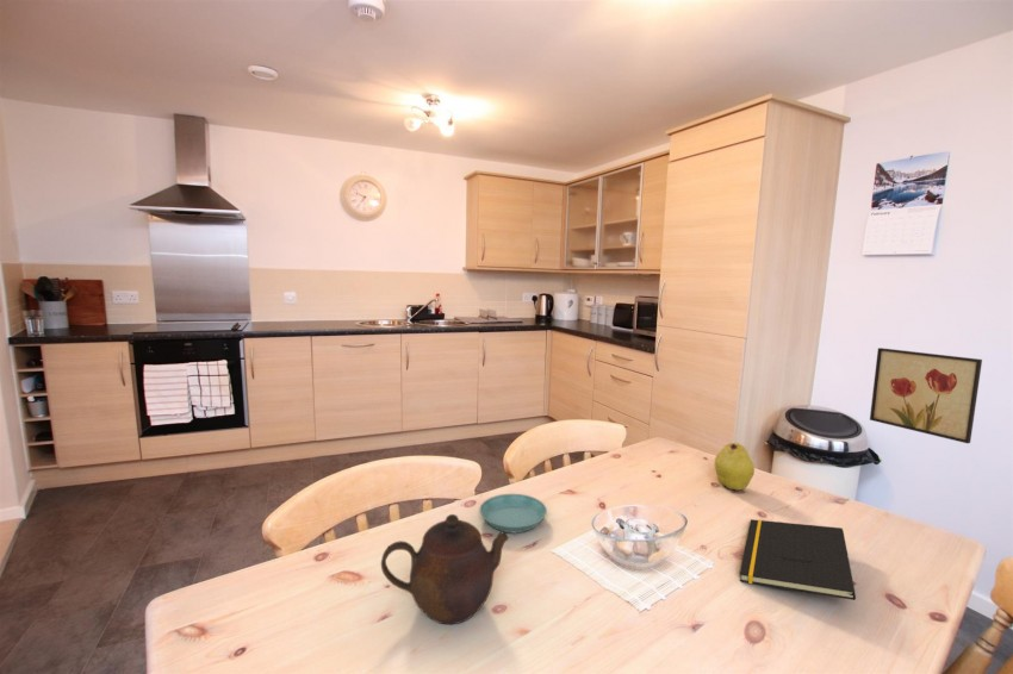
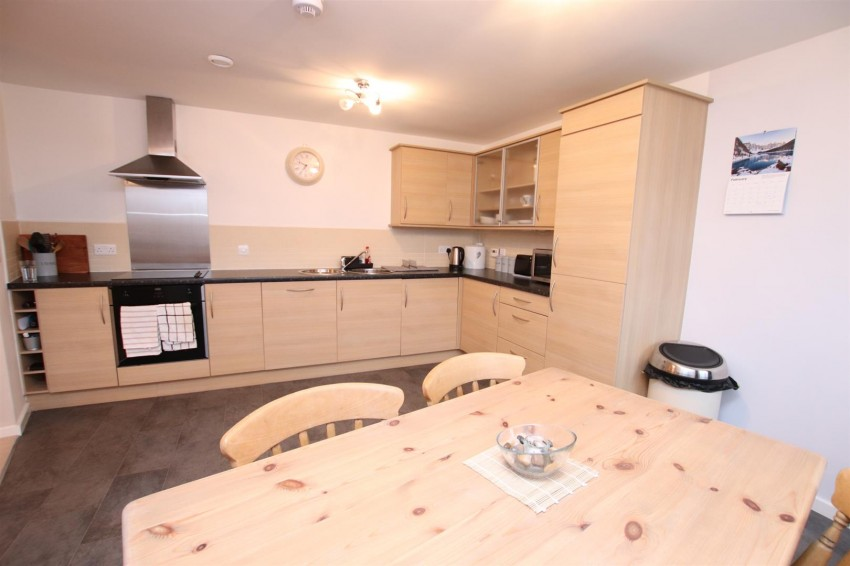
- notepad (794, 553)
- wall art (921, 392)
- fruit (734, 464)
- saucer (512, 513)
- teapot (446, 560)
